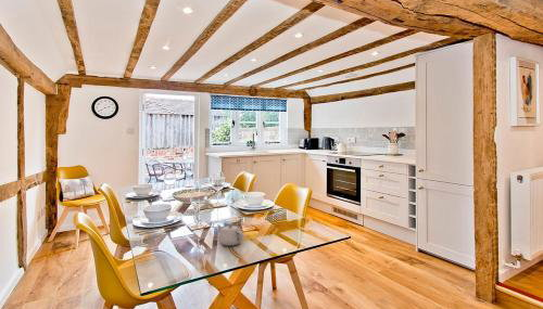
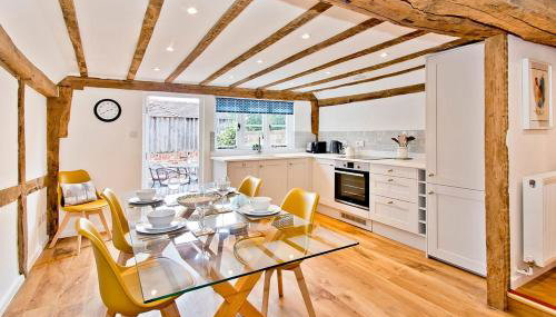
- teapot (229, 233)
